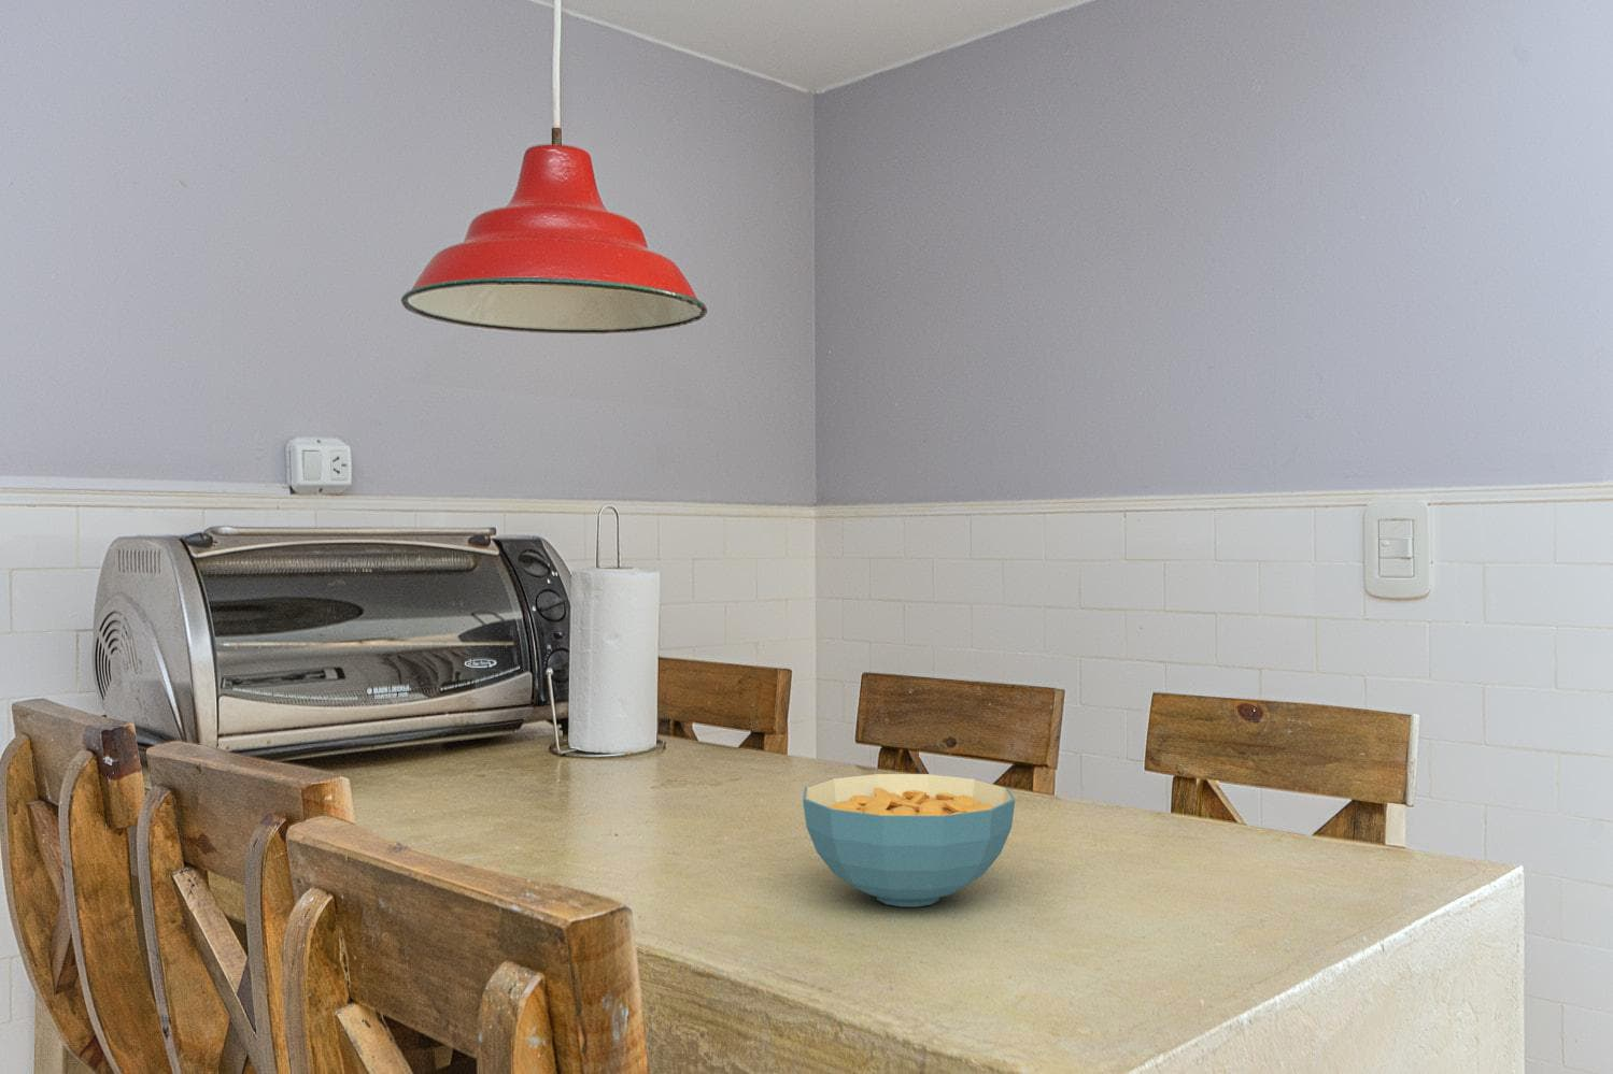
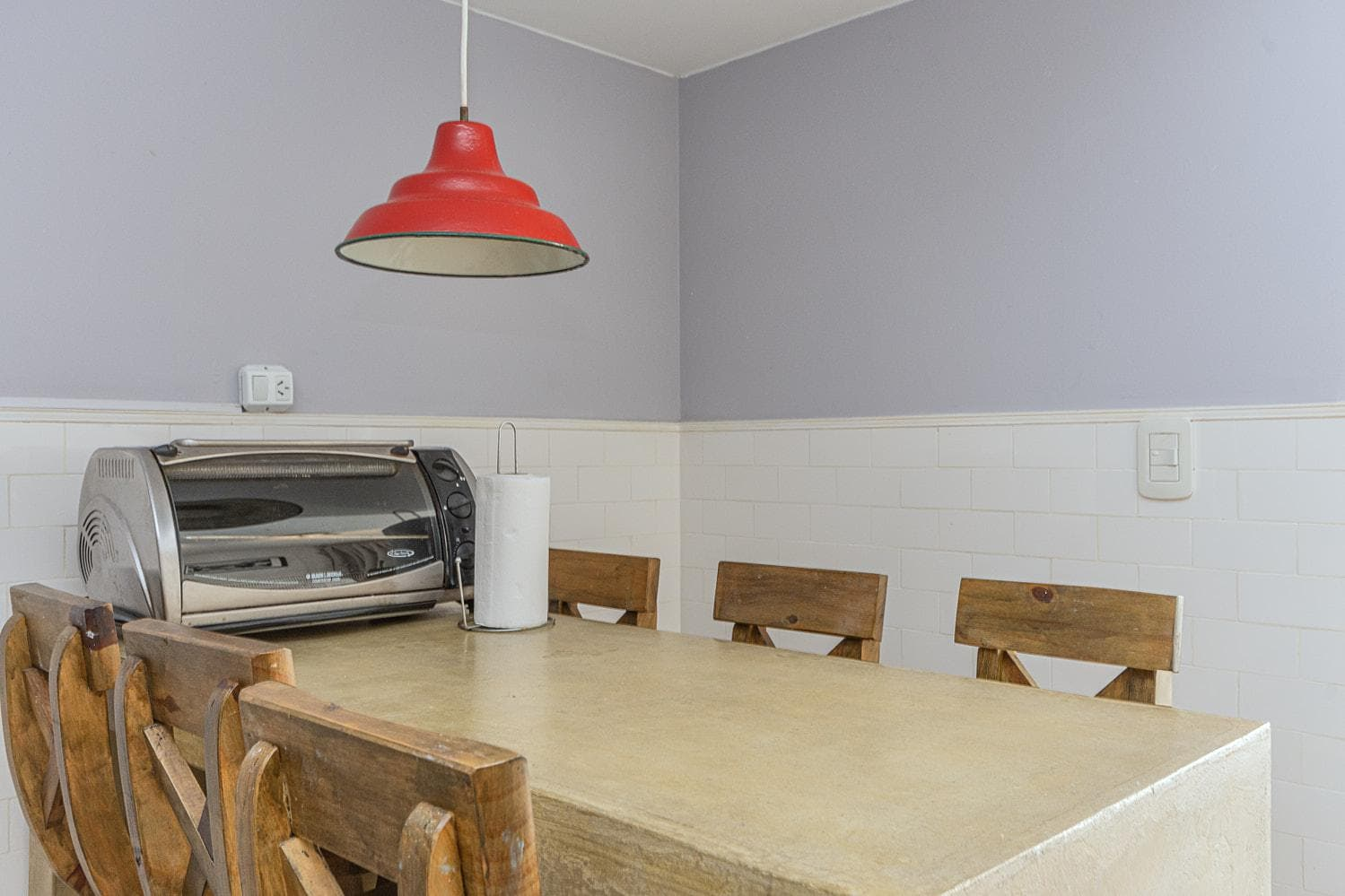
- cereal bowl (907, 845)
